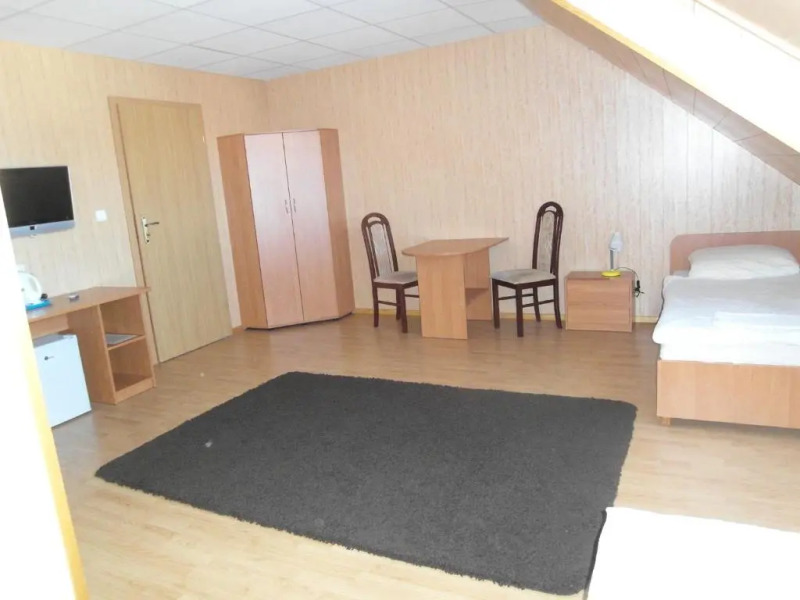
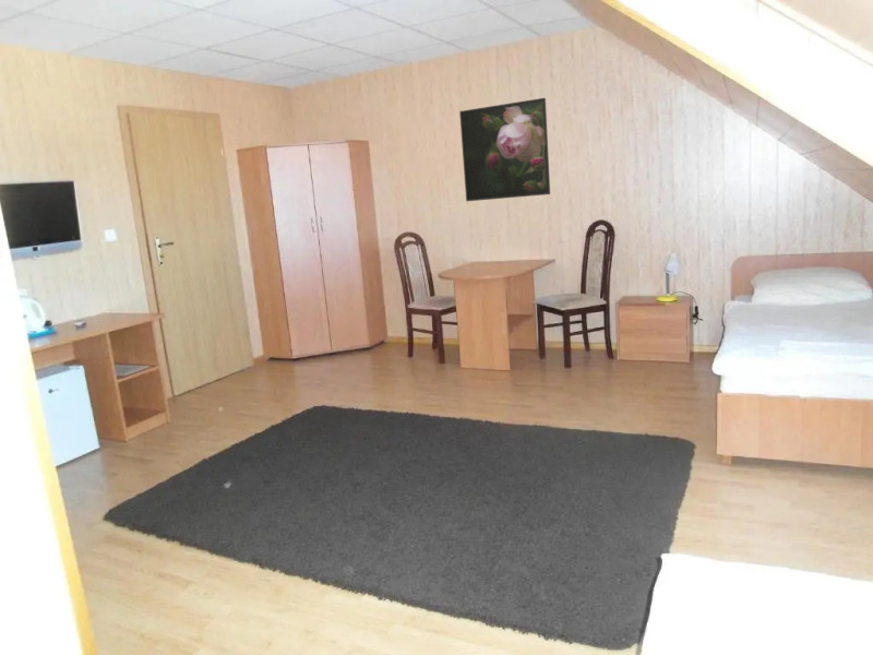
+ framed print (503, 152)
